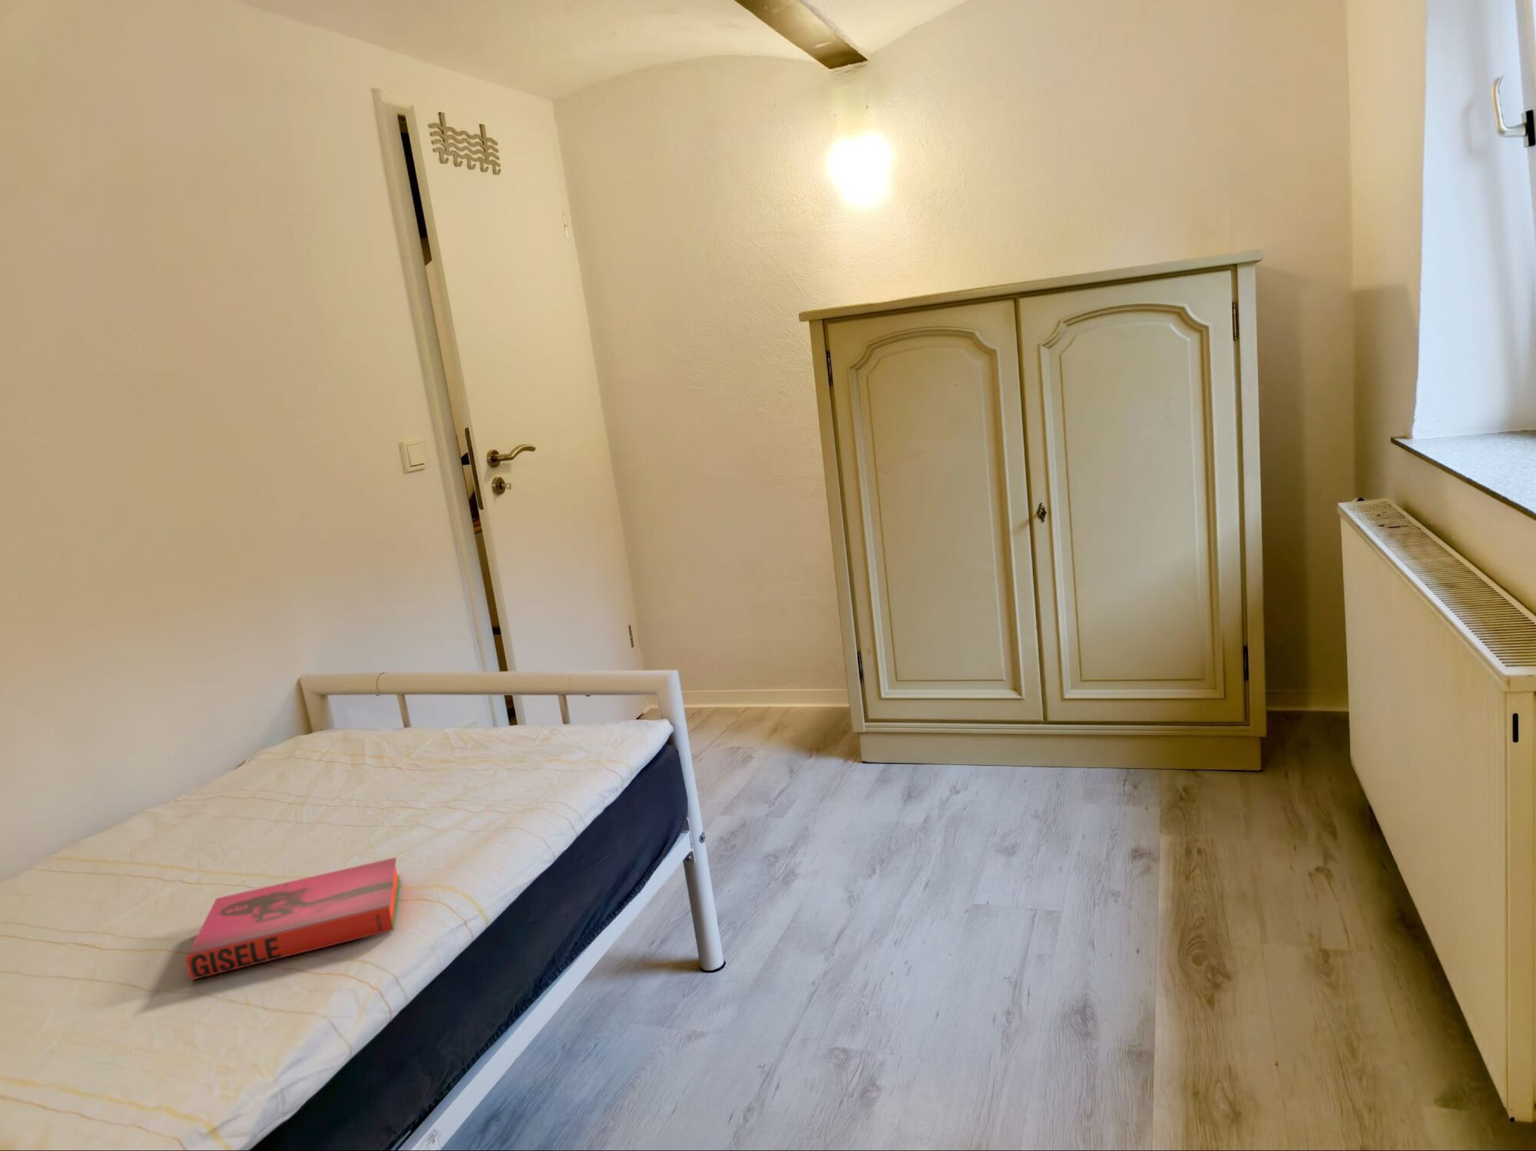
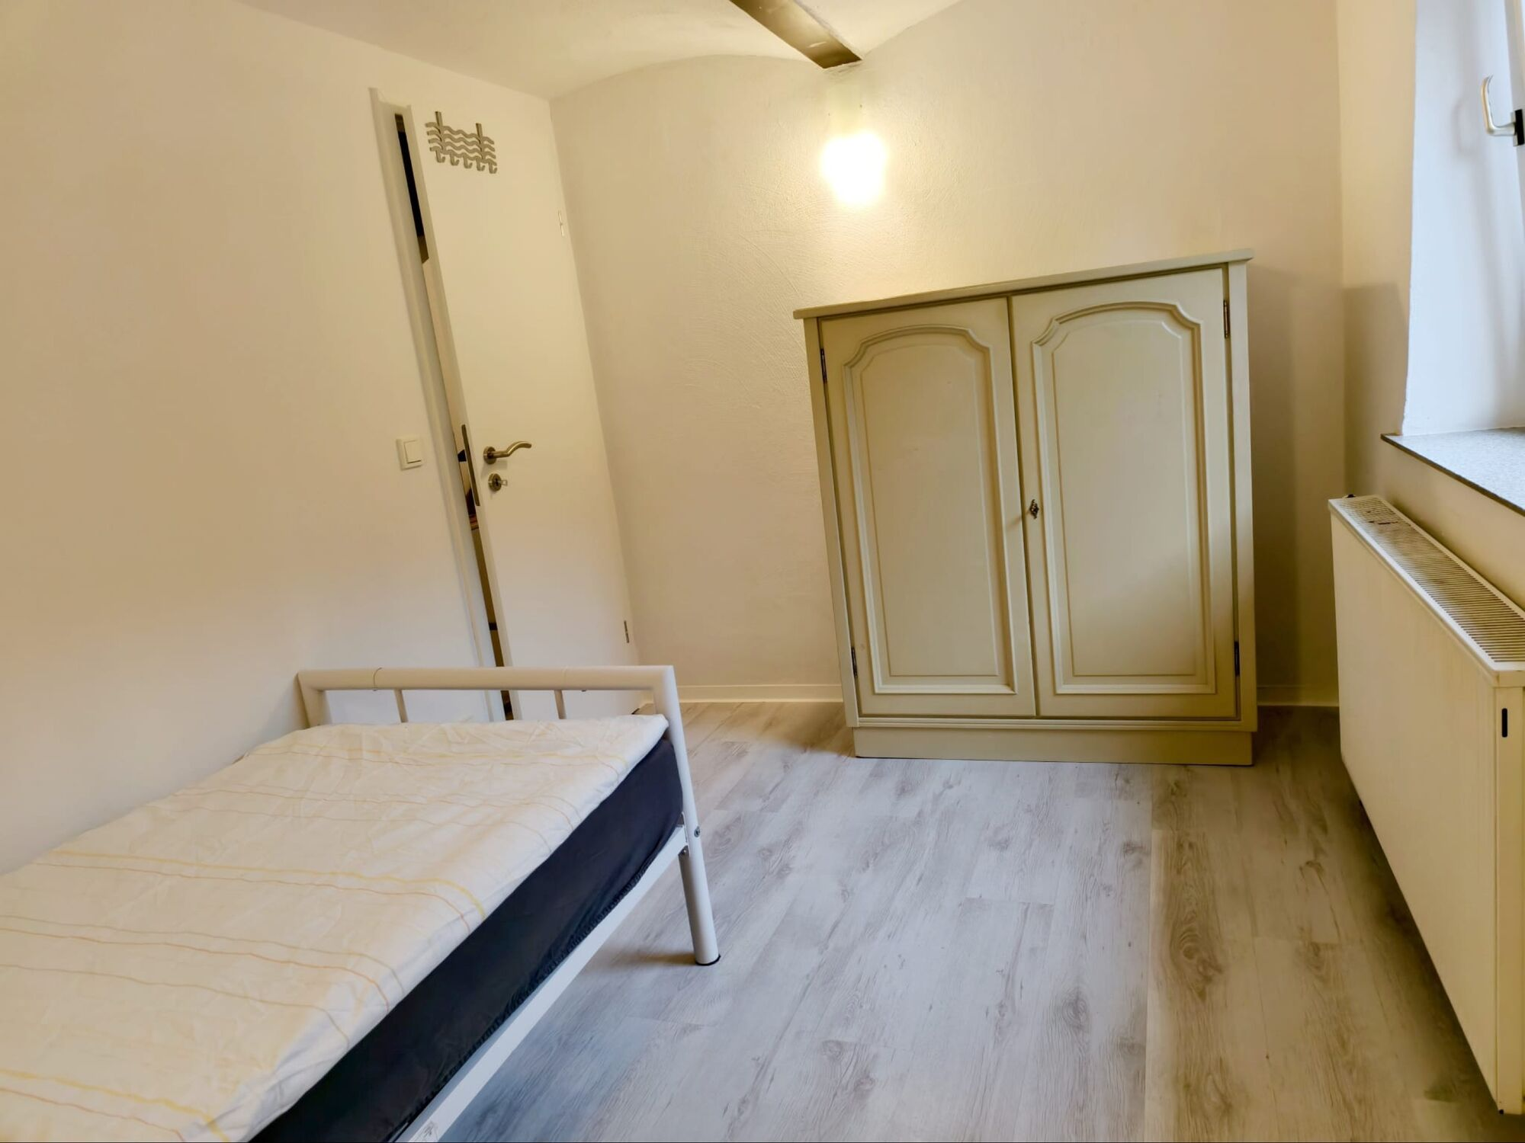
- hardback book (301, 914)
